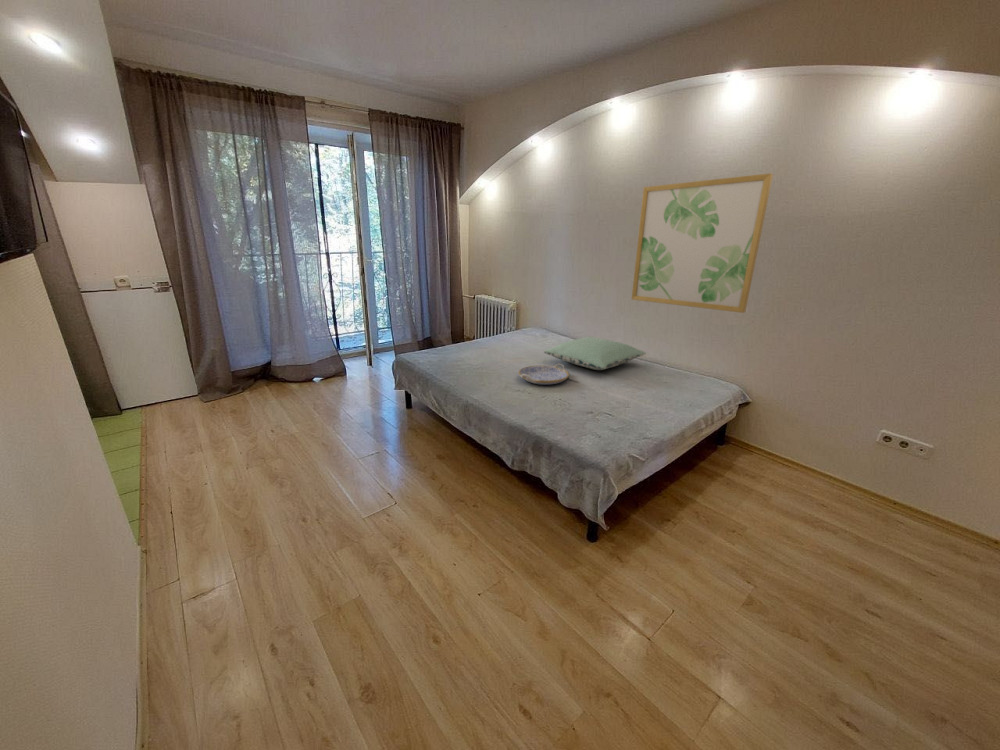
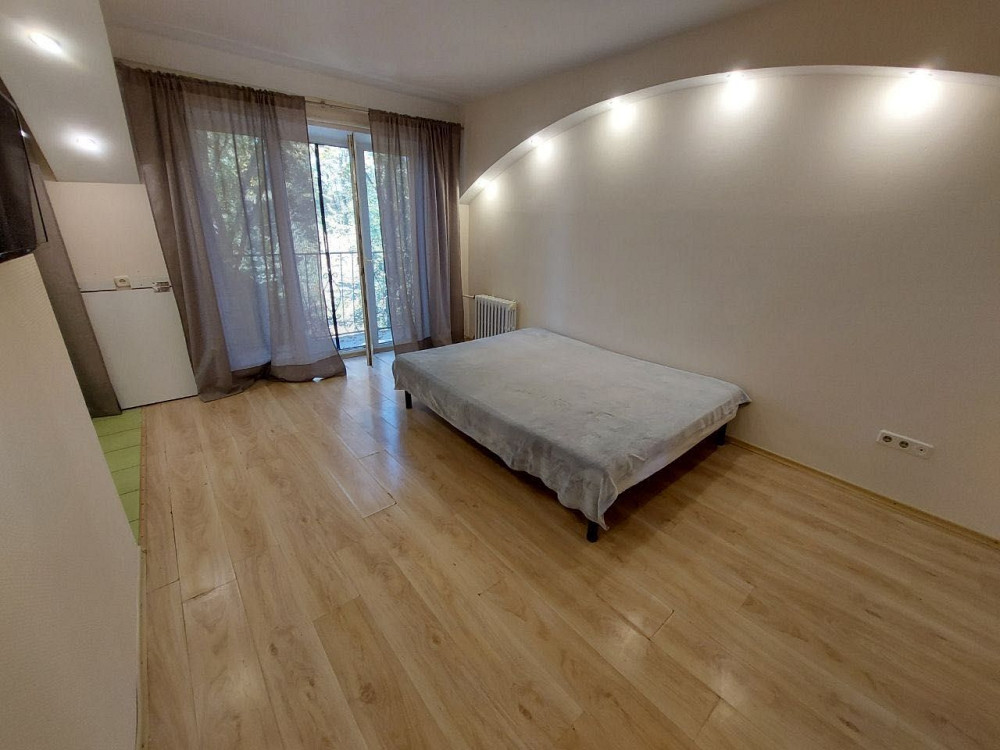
- pillow (594, 352)
- serving tray (543, 373)
- wall art (691, 246)
